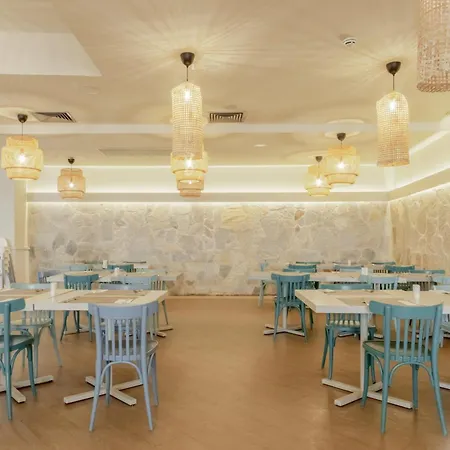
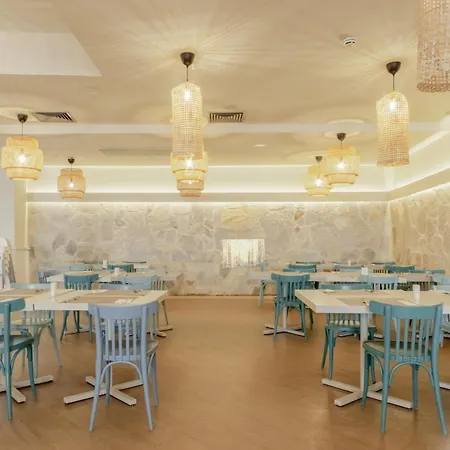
+ wall art (242, 253)
